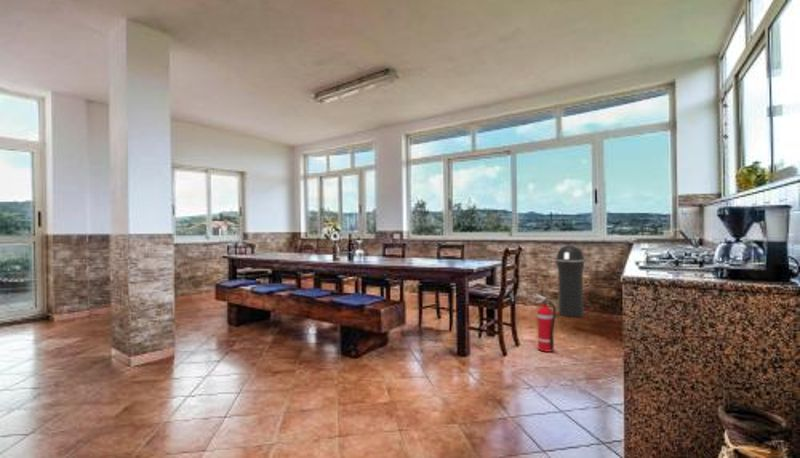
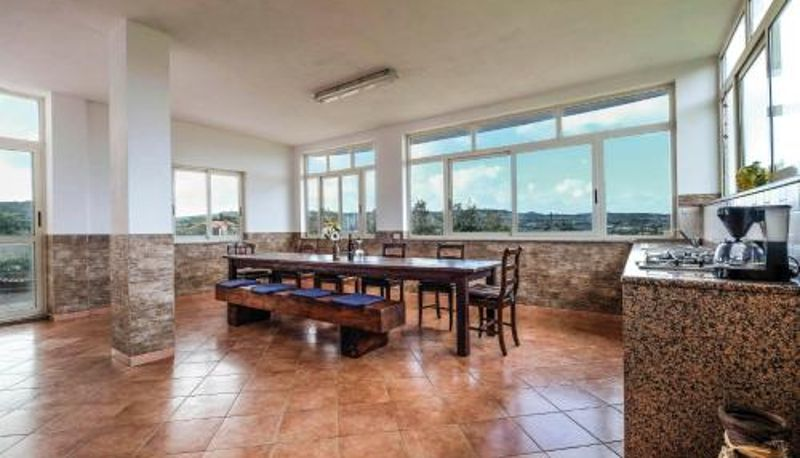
- trash can (570, 279)
- fire extinguisher (545, 323)
